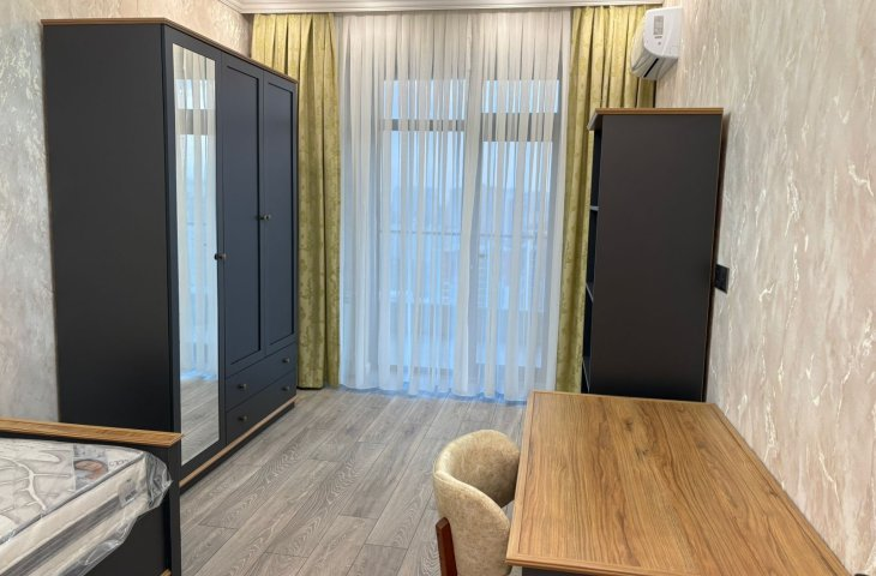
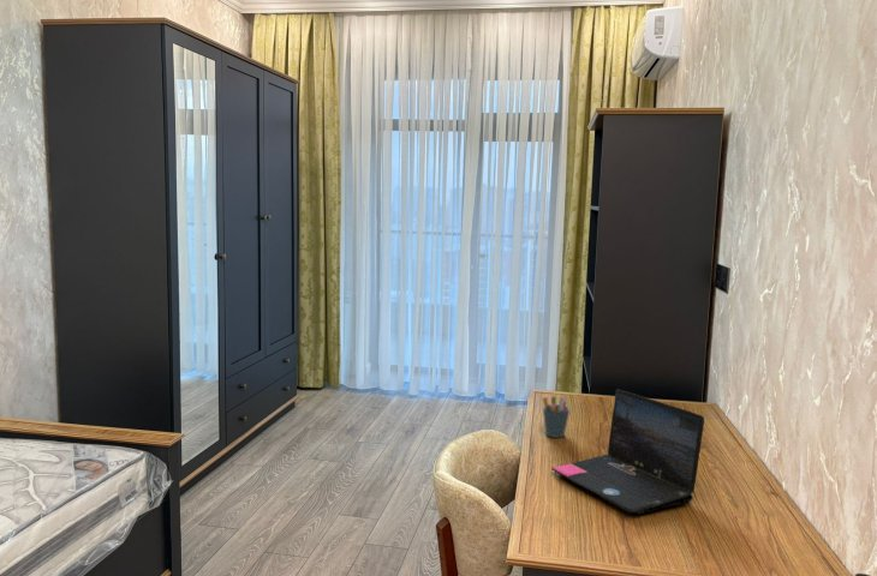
+ pen holder (555, 414)
+ laptop (624, 445)
